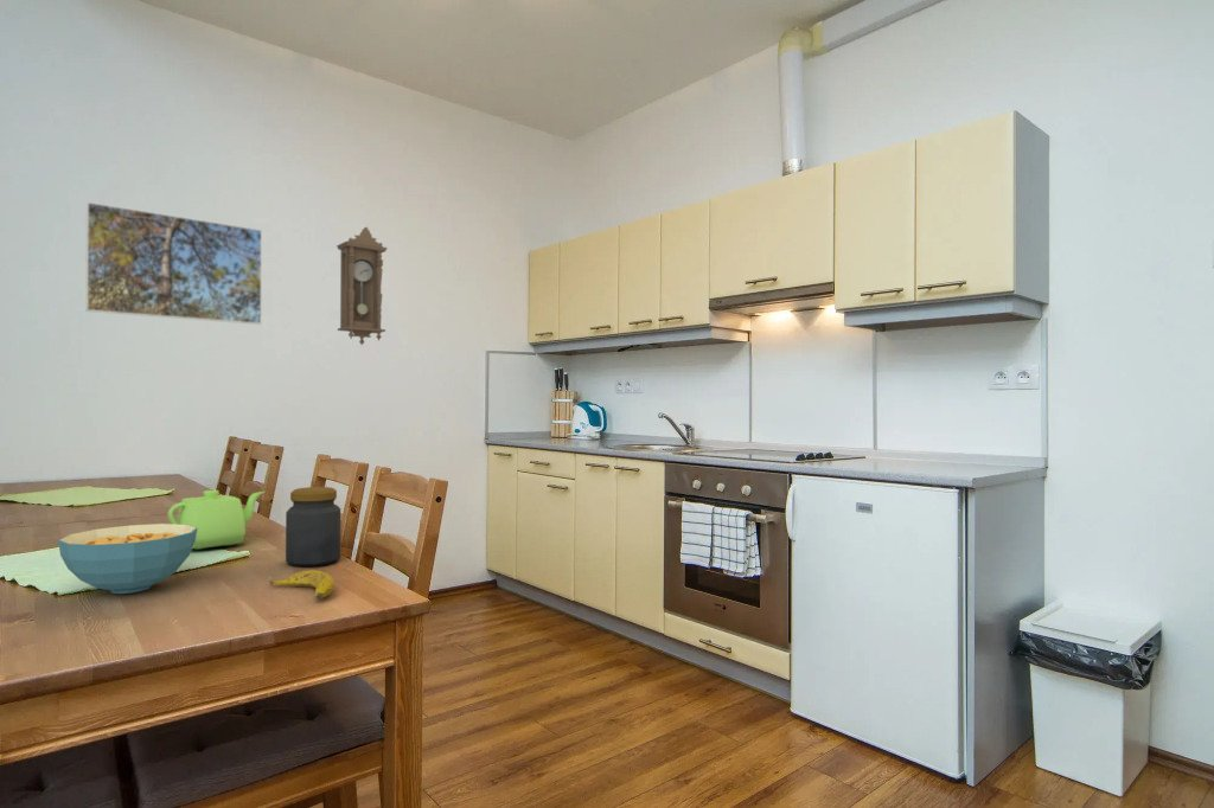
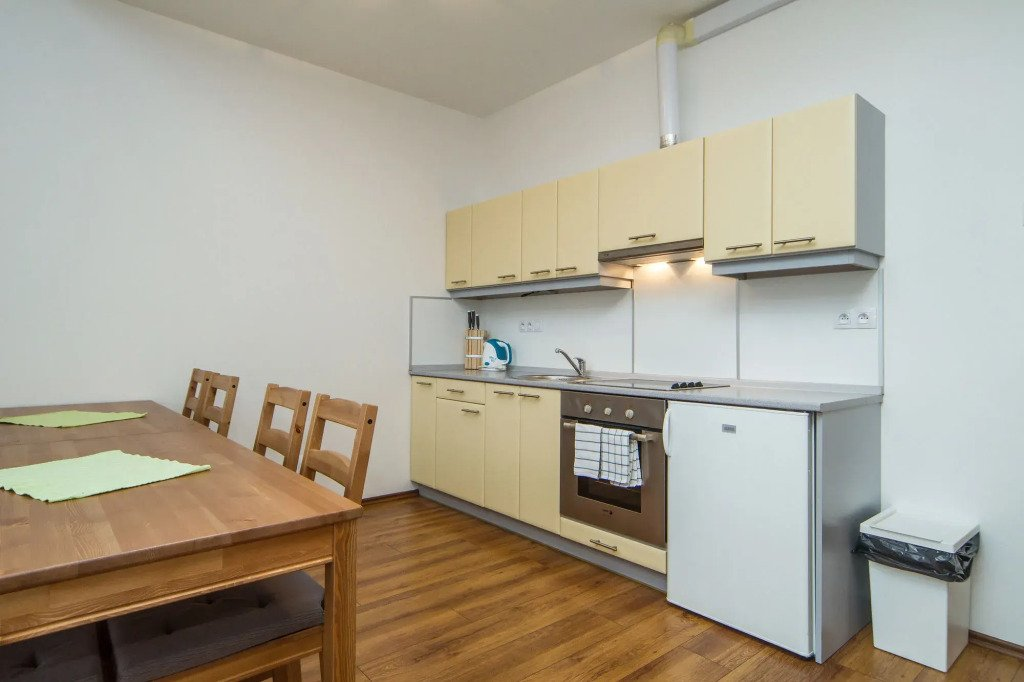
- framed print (179, 268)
- jar (313, 525)
- teapot (218, 517)
- cereal bowl (130, 560)
- pendulum clock (362, 287)
- banana (304, 583)
